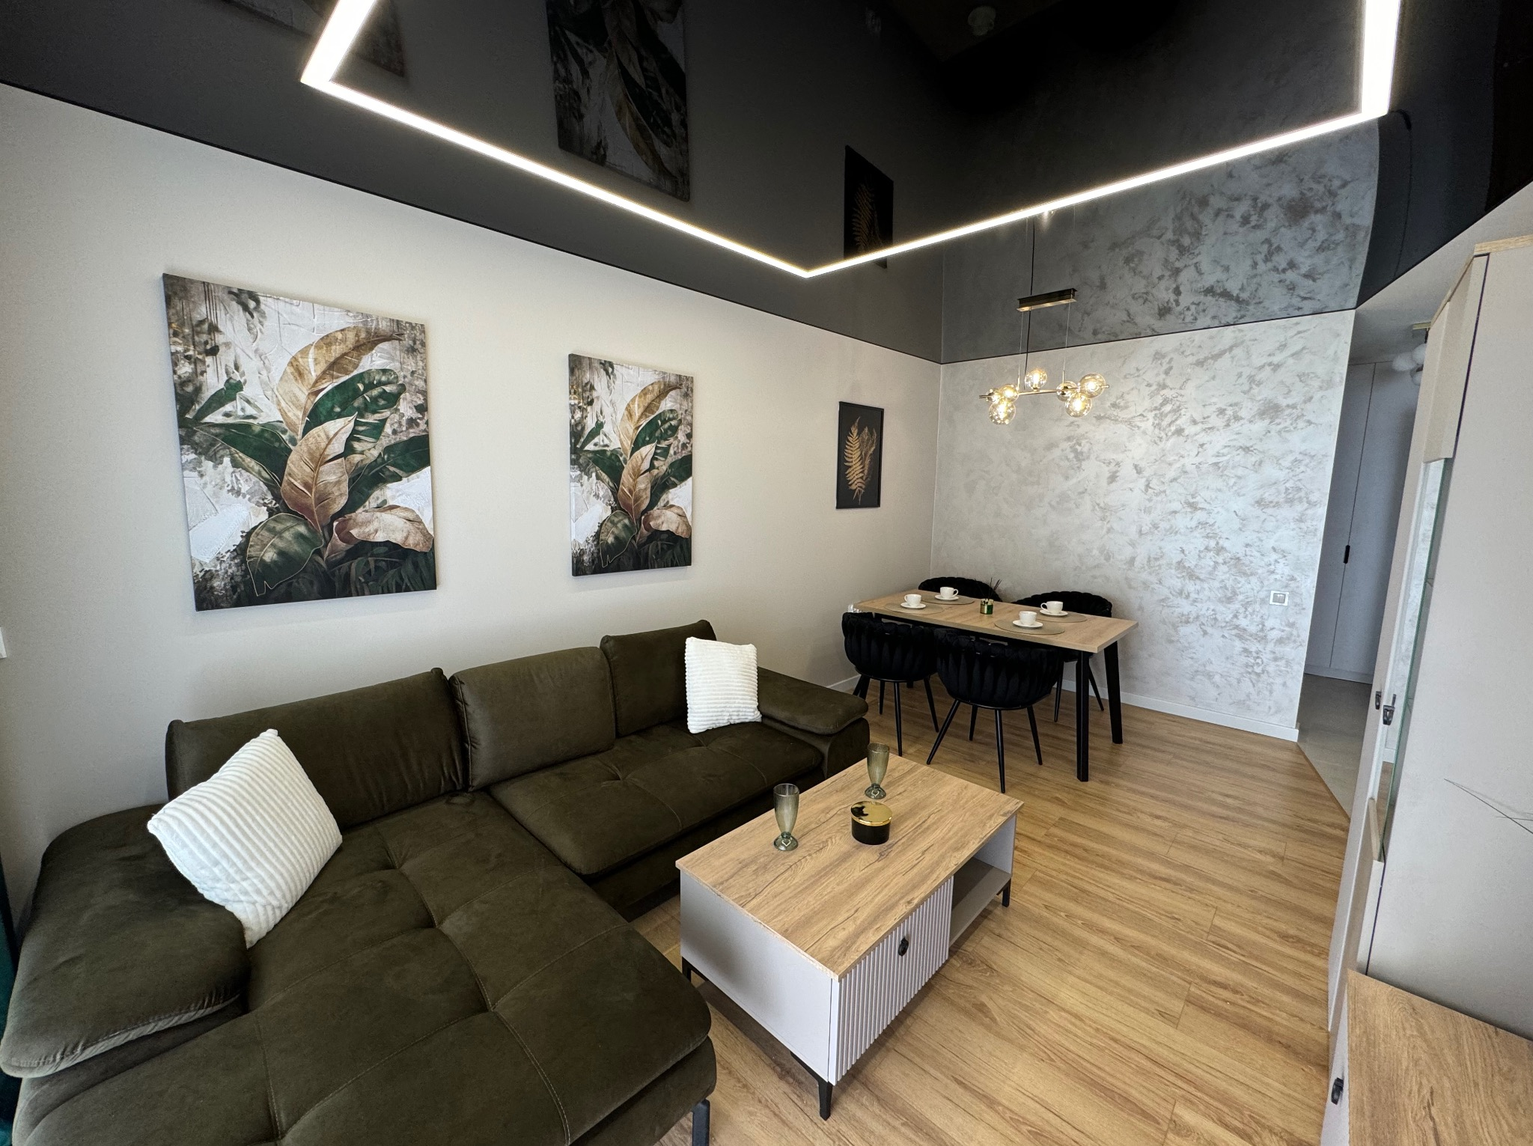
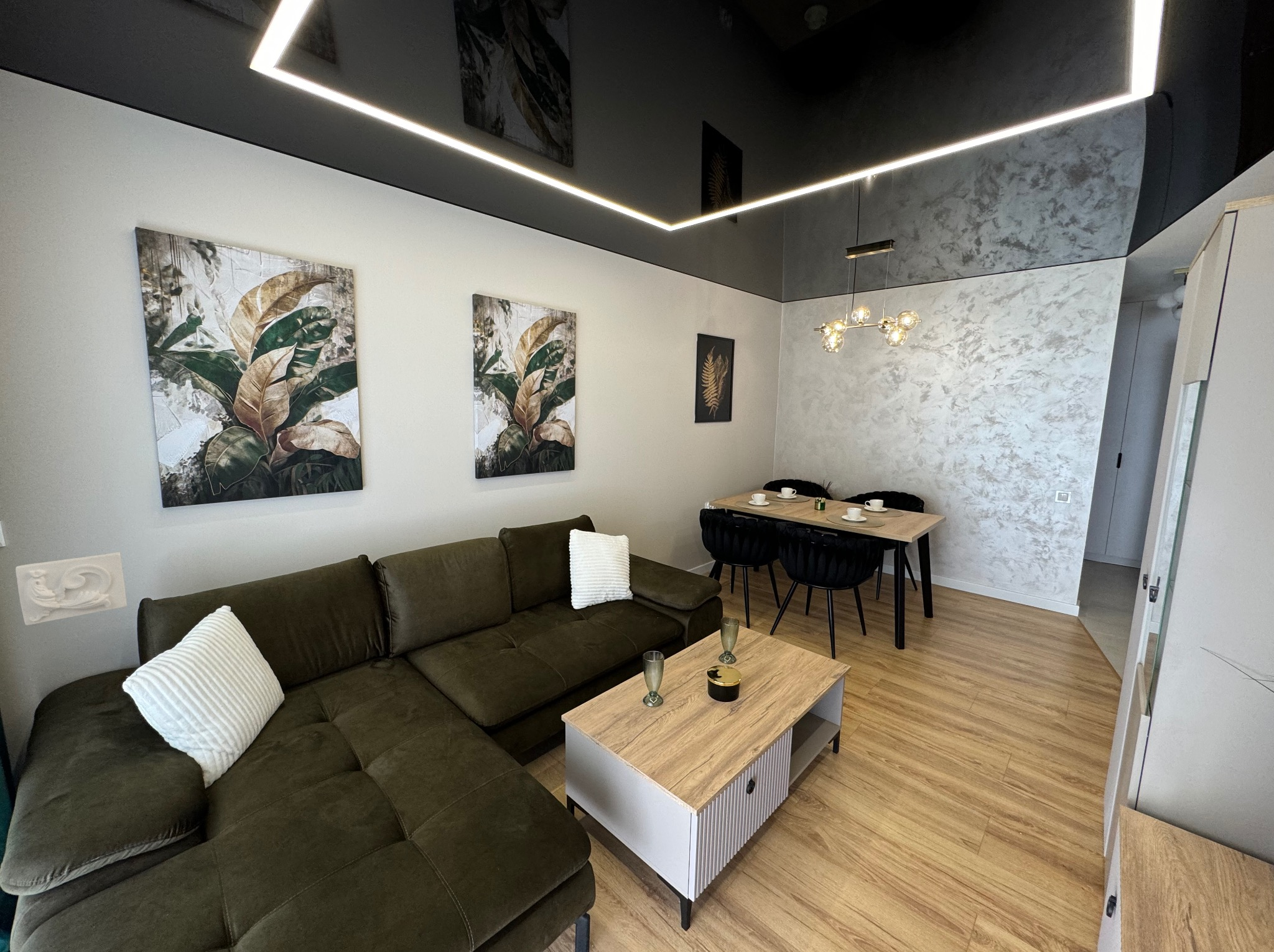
+ wall ornament (74, 588)
